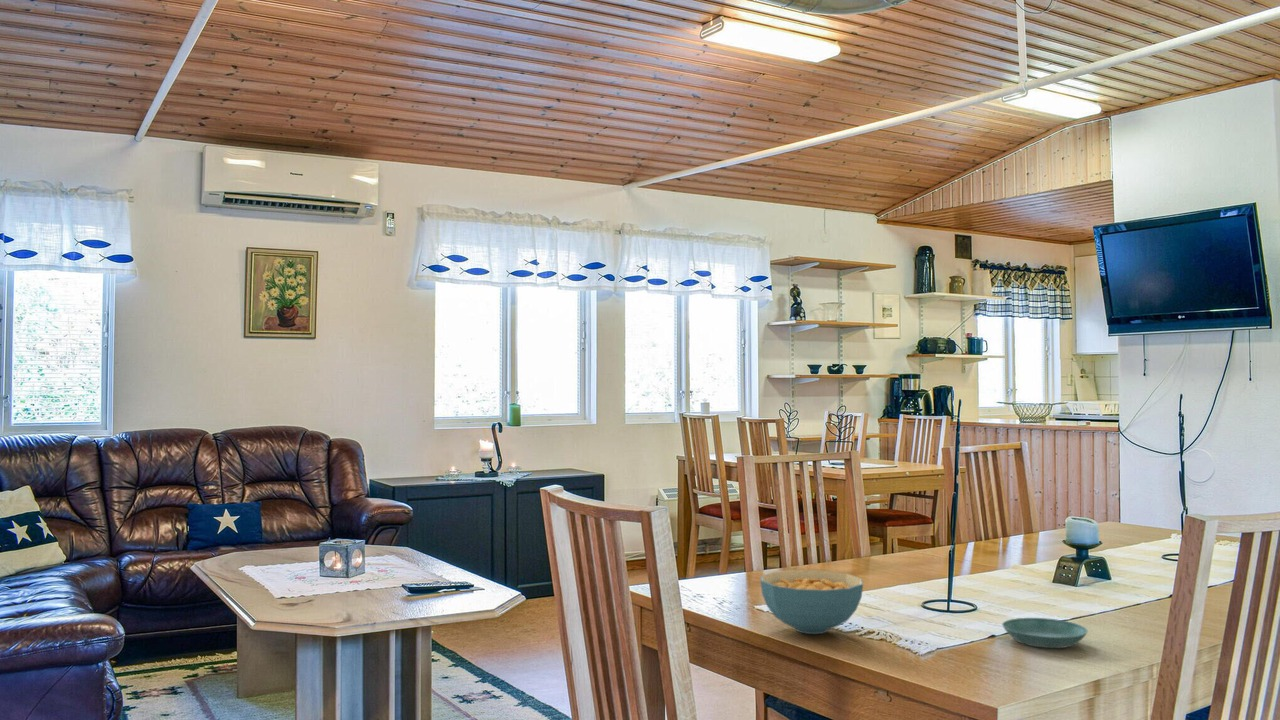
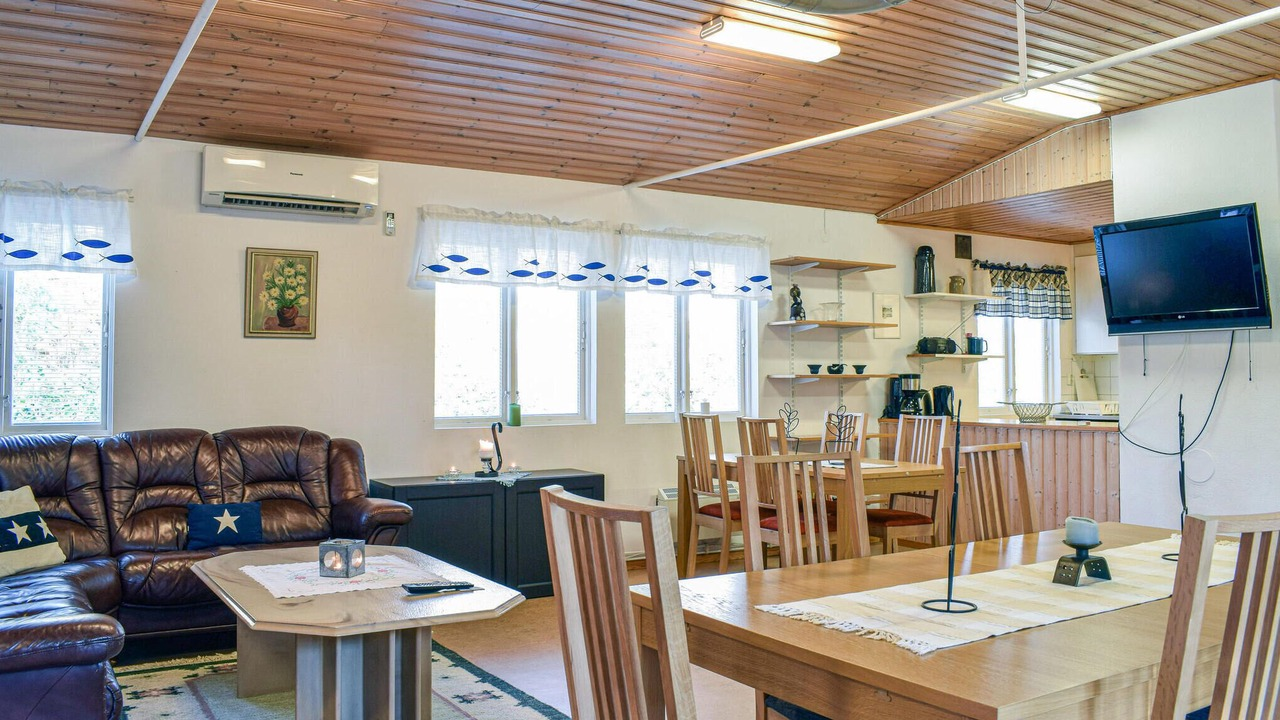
- saucer (1044, 633)
- cereal bowl (811, 604)
